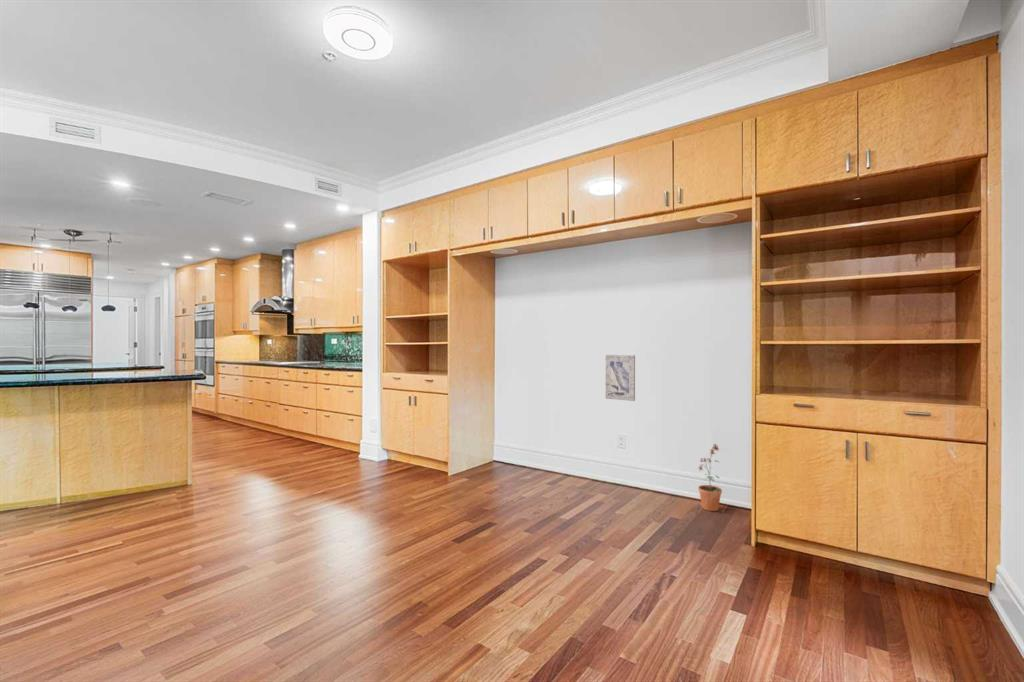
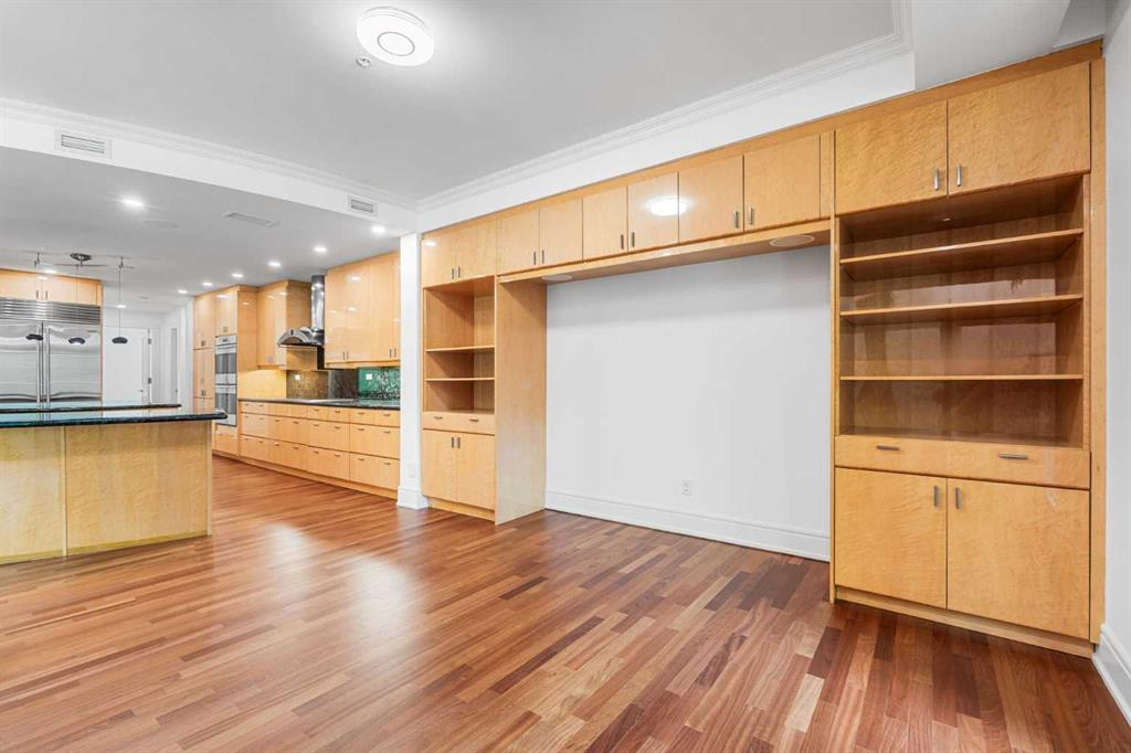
- potted plant (708, 476)
- wall art (620, 377)
